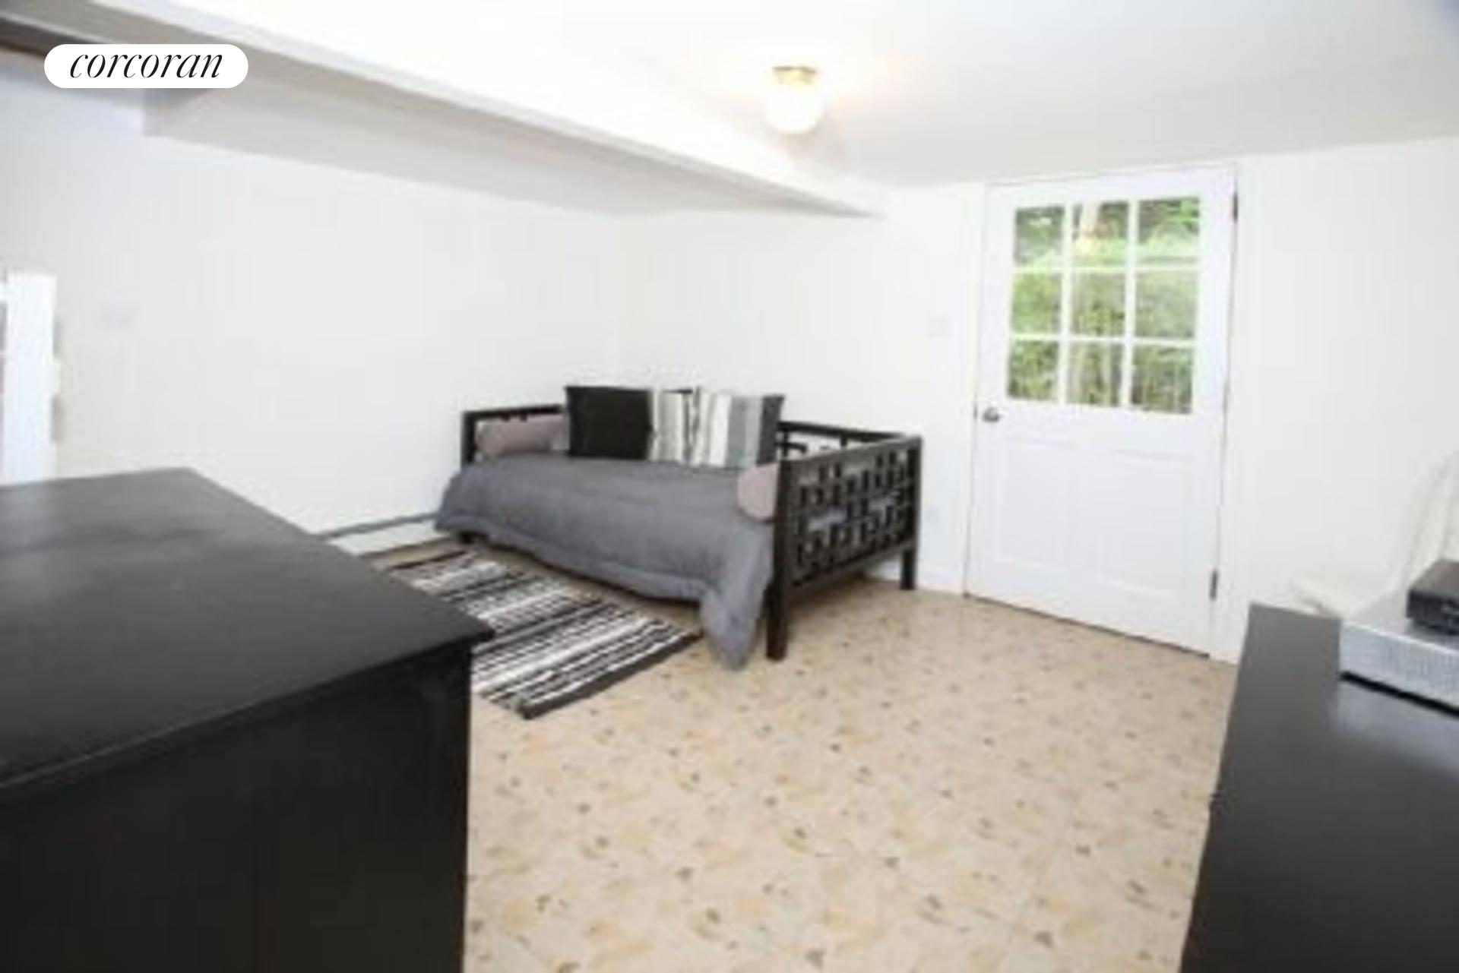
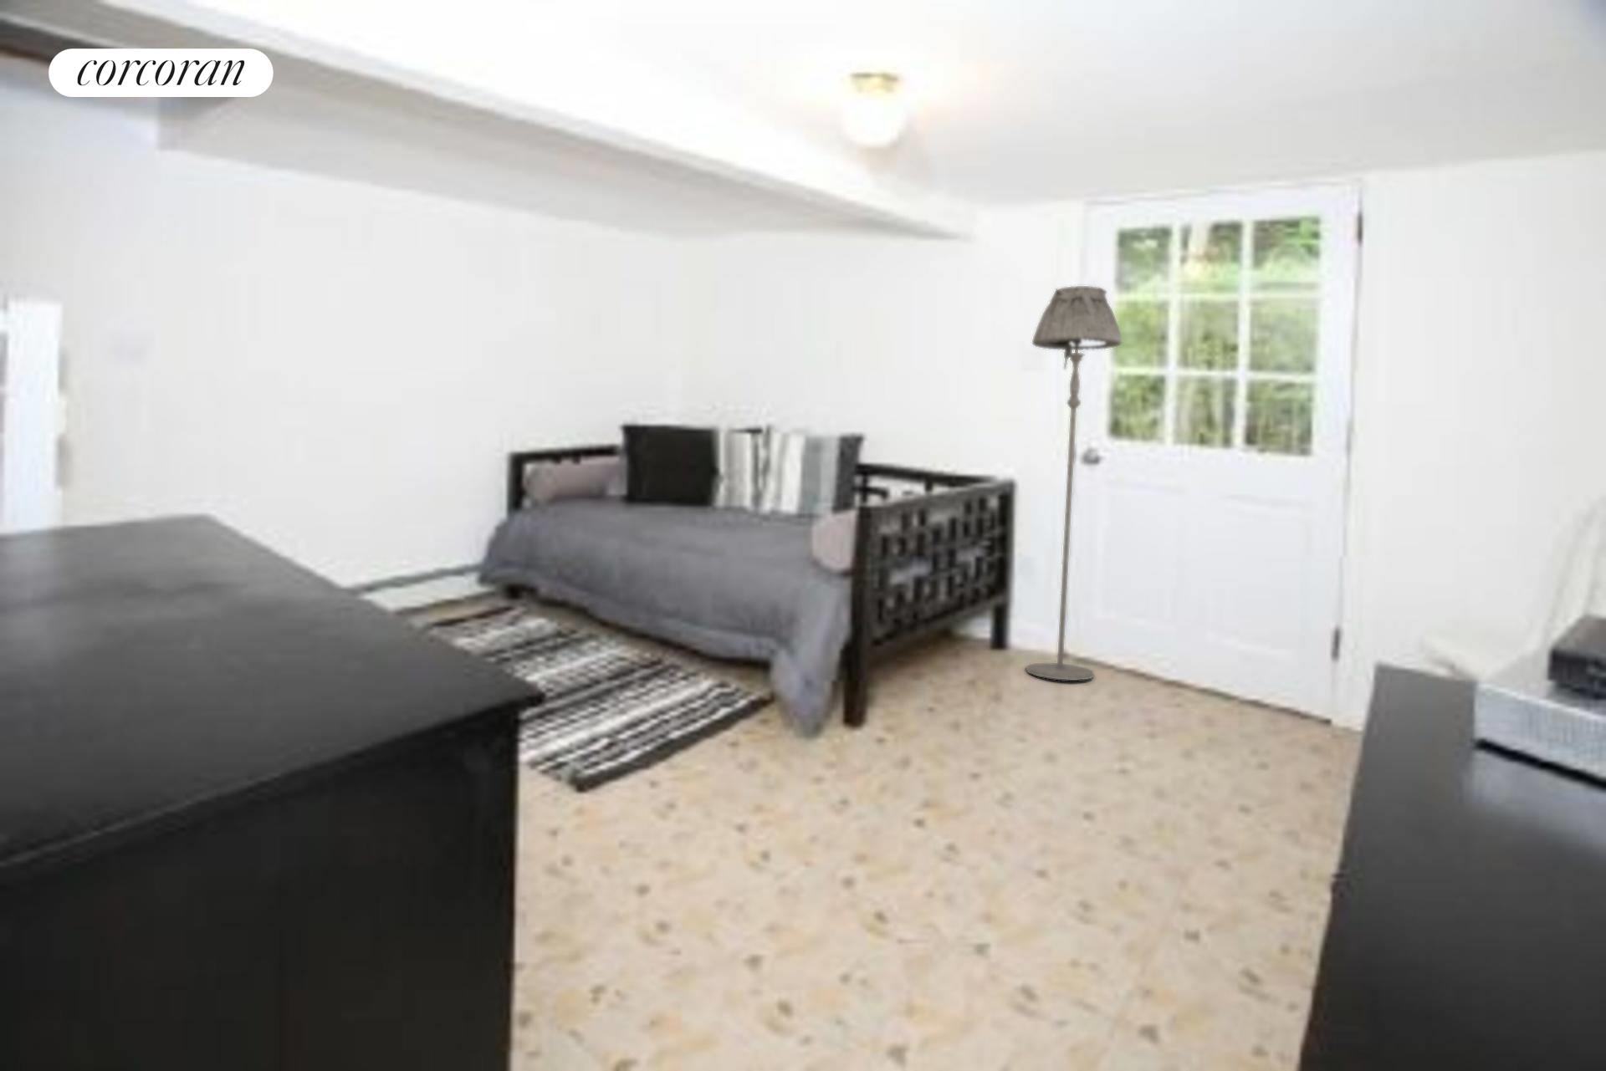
+ floor lamp (1069, 483)
